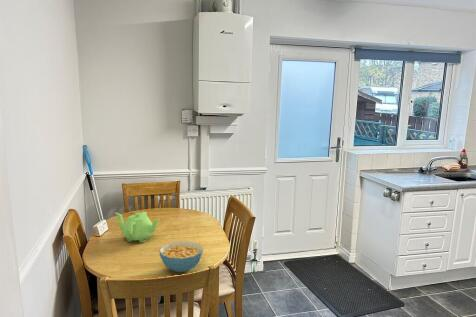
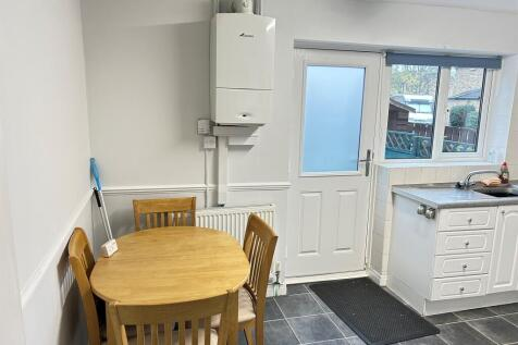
- teapot (137, 226)
- cereal bowl (181, 259)
